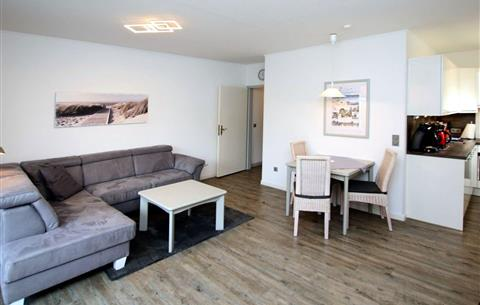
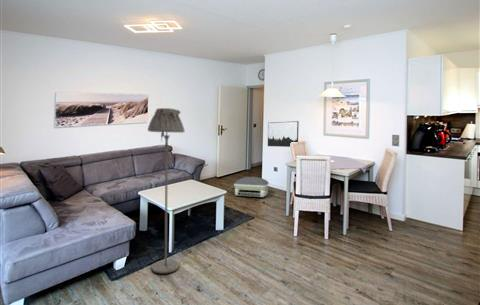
+ floor lamp (166, 188)
+ wall art (282, 134)
+ air purifier (251, 185)
